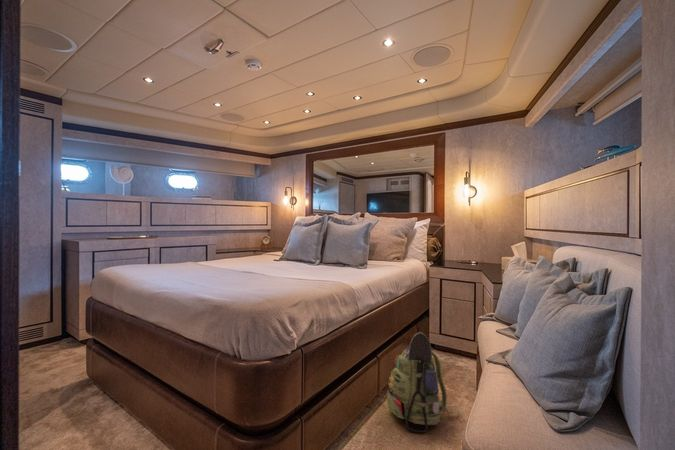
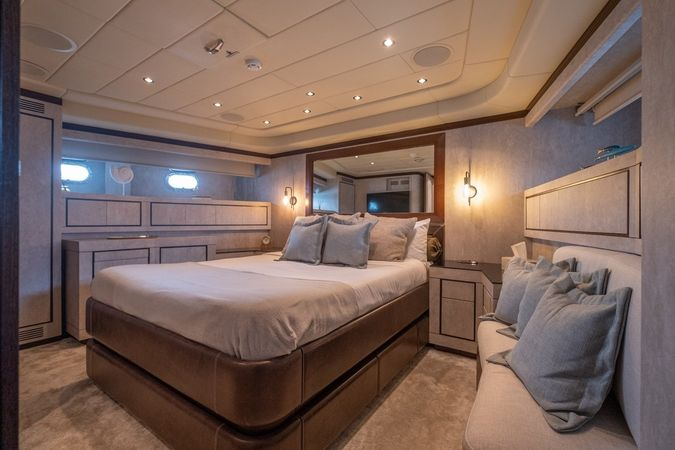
- backpack (422, 372)
